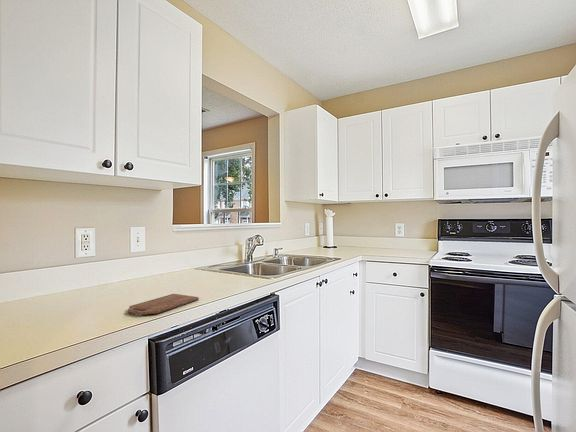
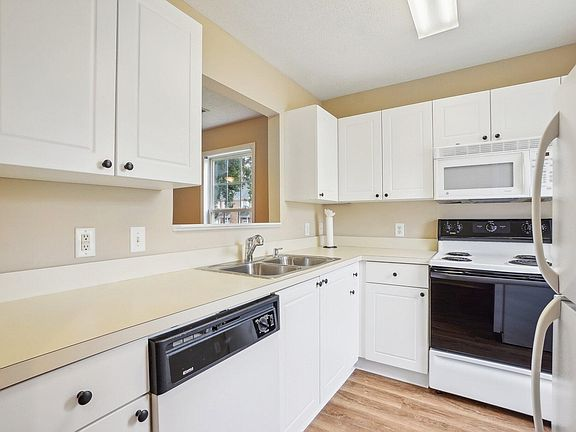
- cutting board (162, 303)
